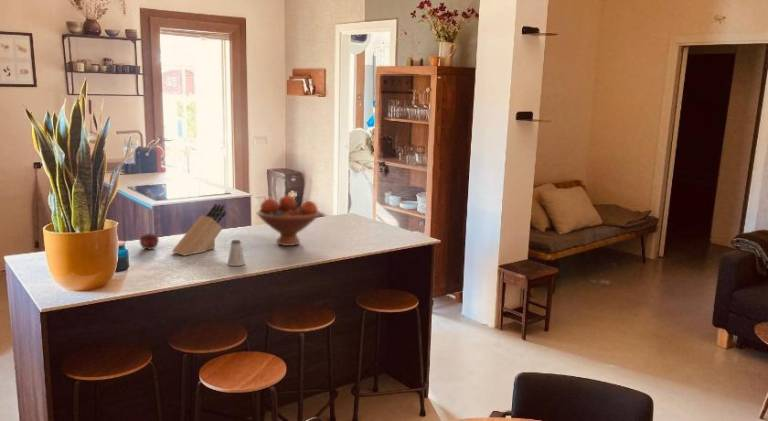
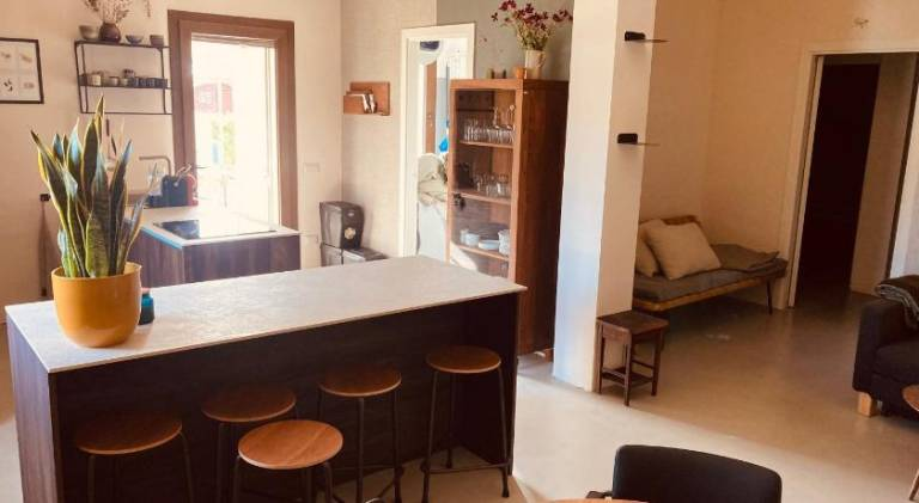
- fruit bowl (288, 221)
- apple (149, 240)
- saltshaker (236, 252)
- knife block (200, 228)
